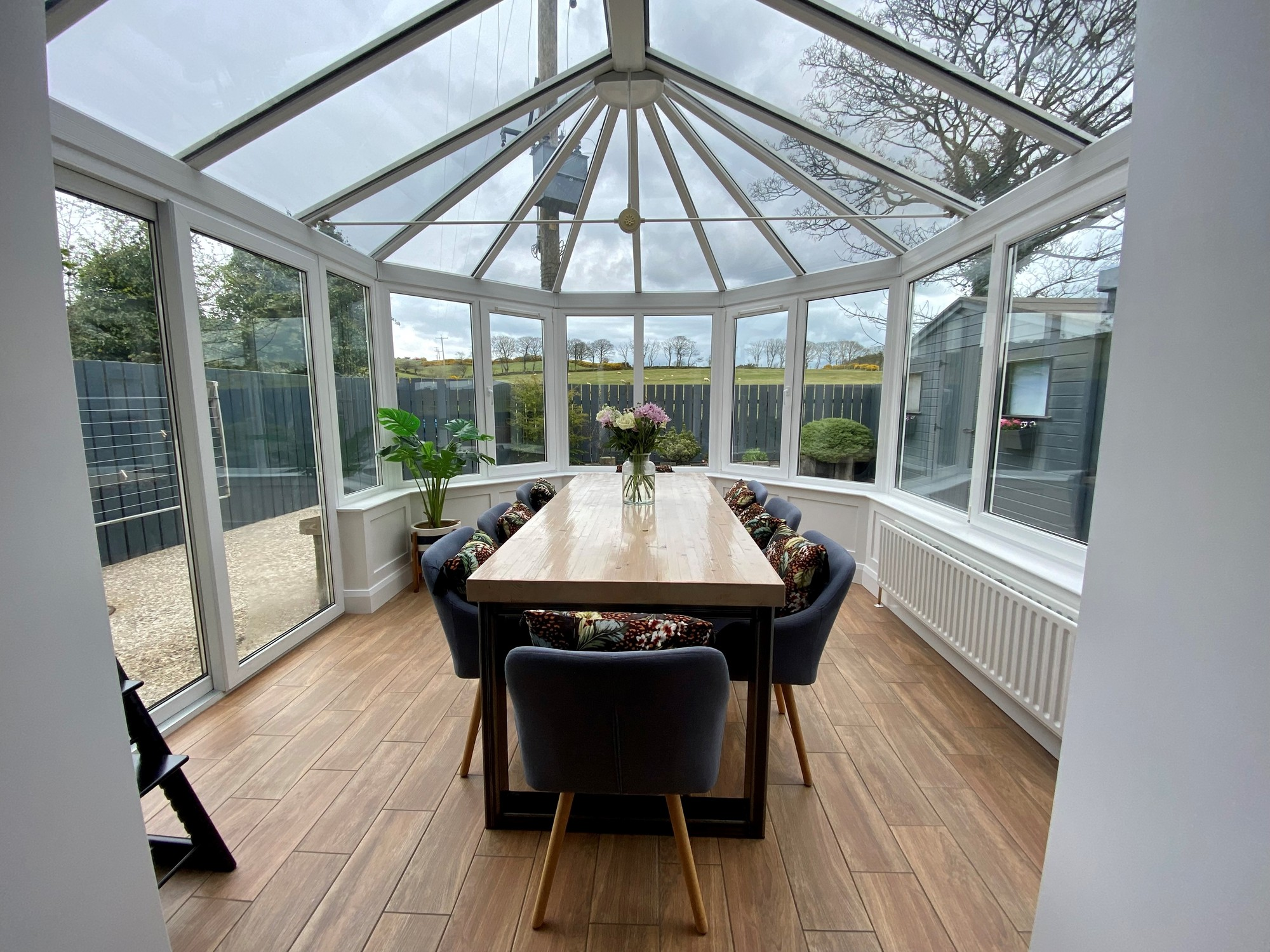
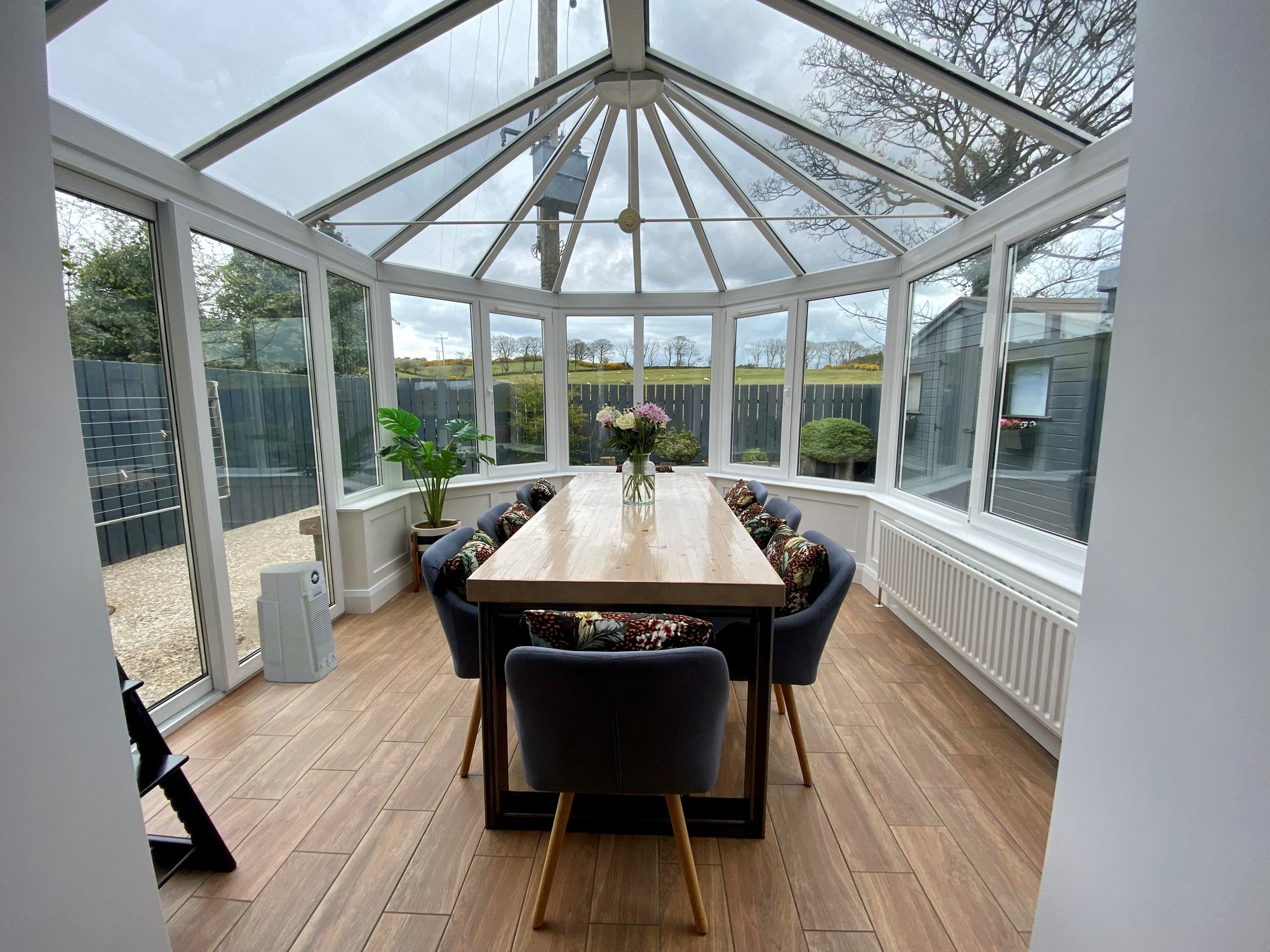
+ air purifier (295, 619)
